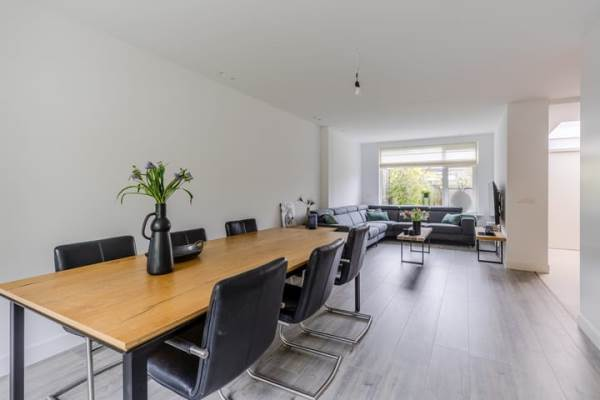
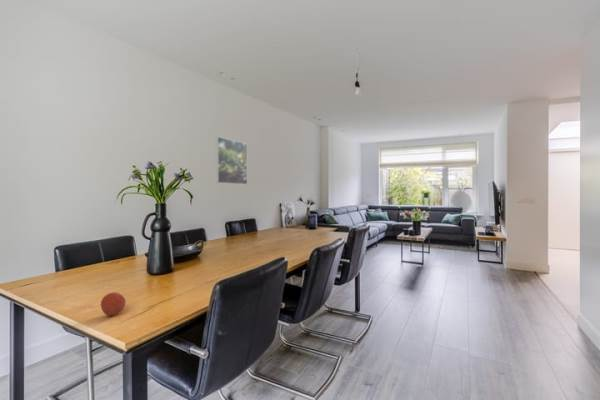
+ fruit (113, 303)
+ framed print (232, 162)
